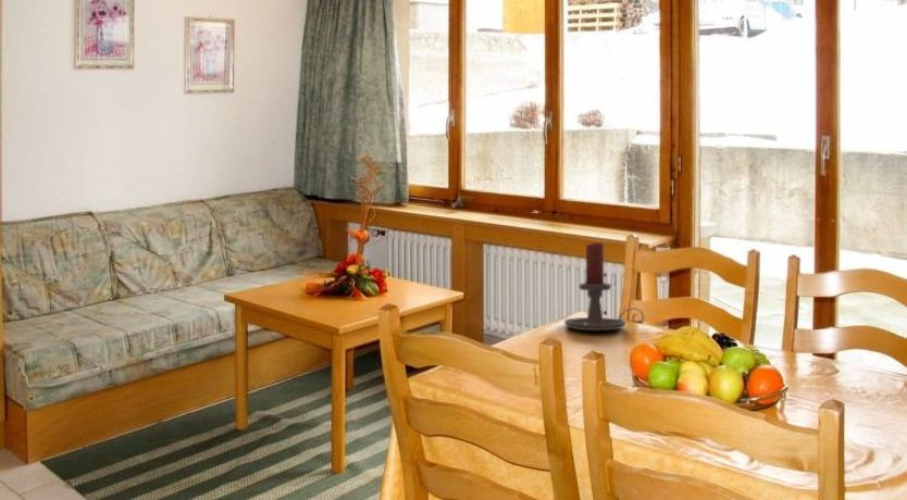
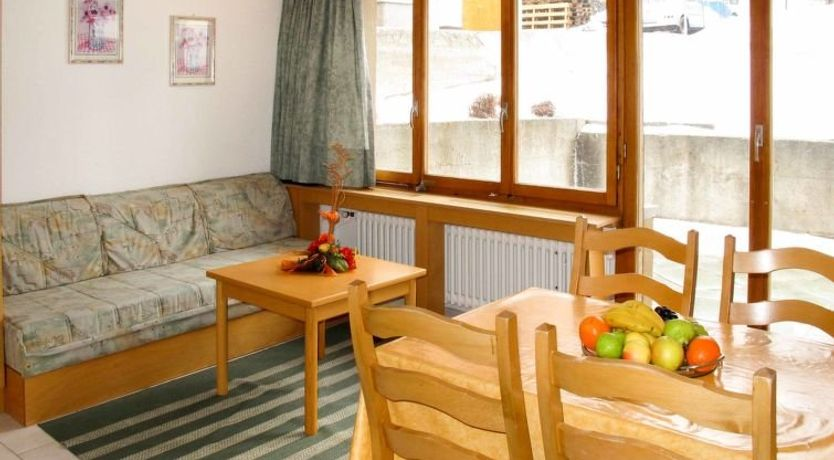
- candle holder (604, 285)
